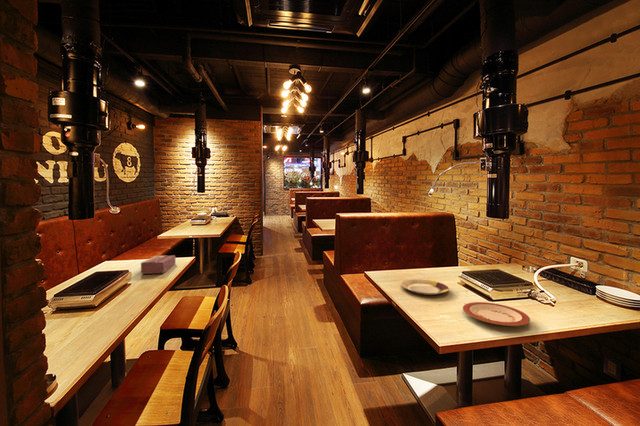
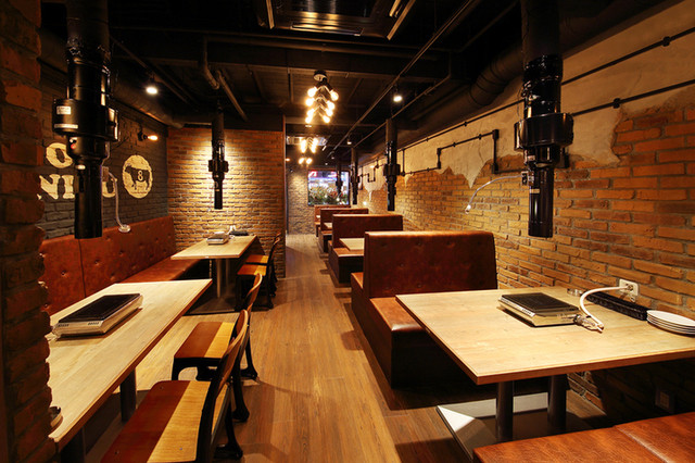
- plate (494, 314)
- plate (424, 287)
- tissue box (159, 263)
